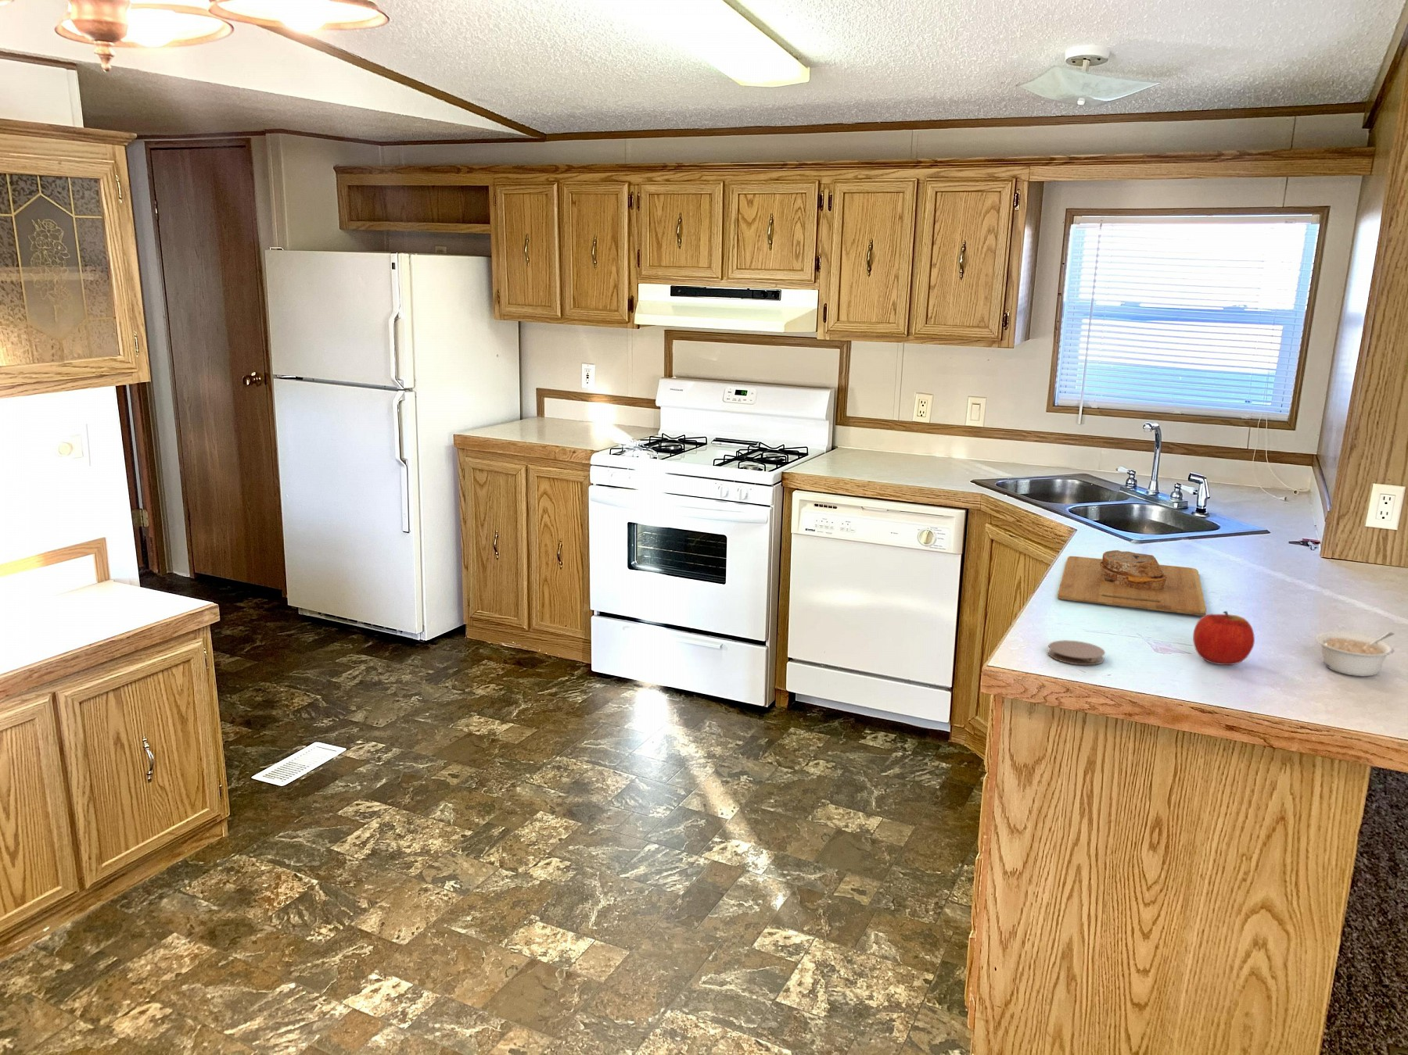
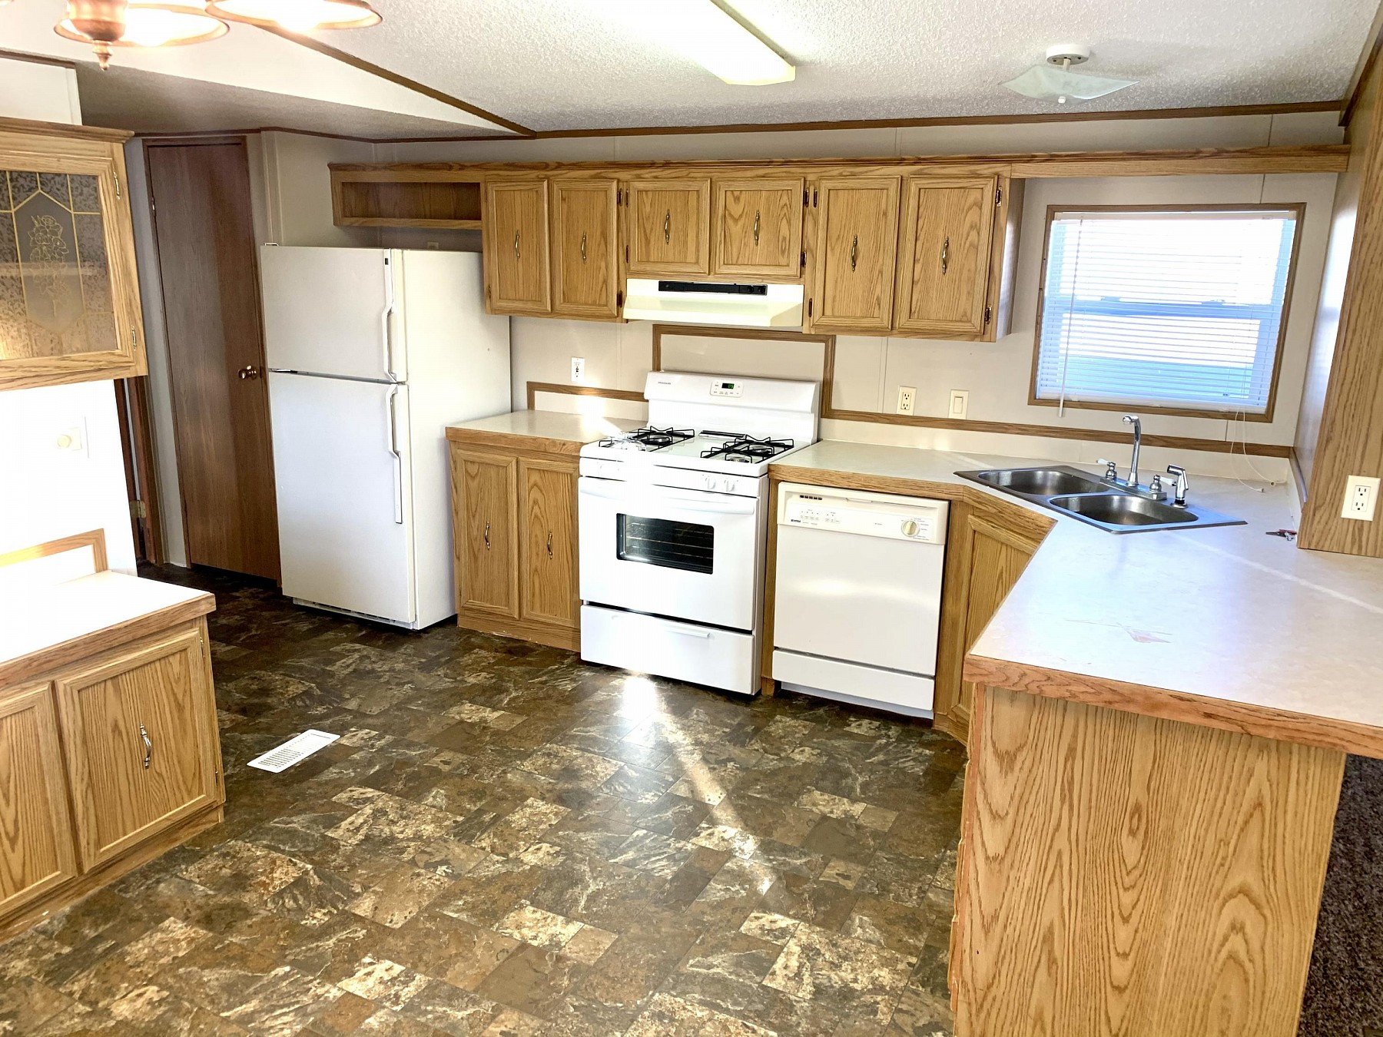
- apple (1223, 635)
- cutting board (1132, 569)
- legume (1354, 652)
- coaster (1075, 652)
